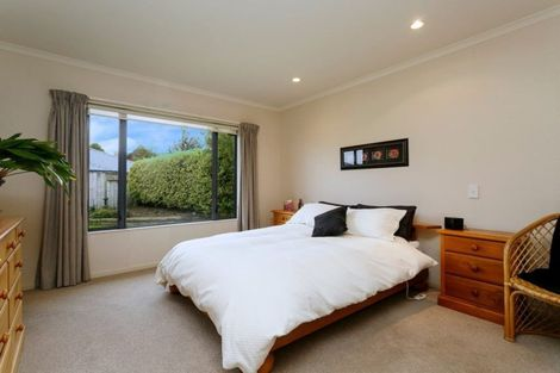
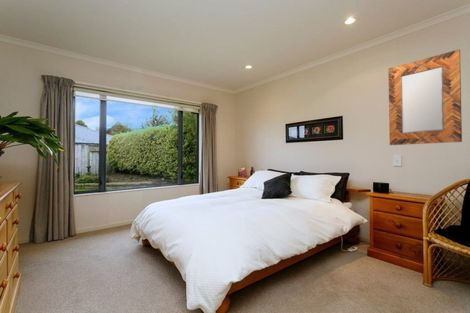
+ home mirror (421, 101)
